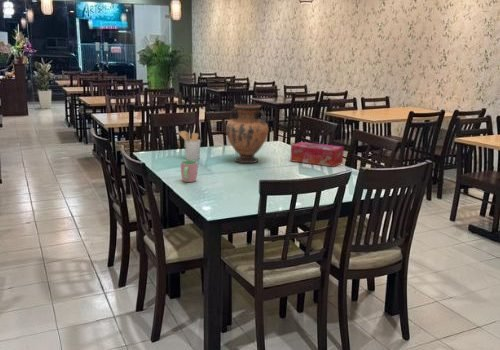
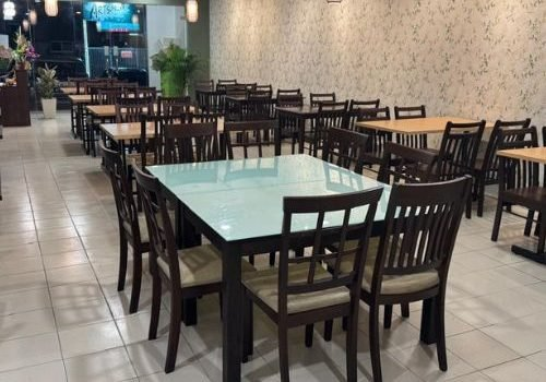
- tissue box (316, 153)
- cup (188, 172)
- utensil holder (189, 144)
- vase (247, 133)
